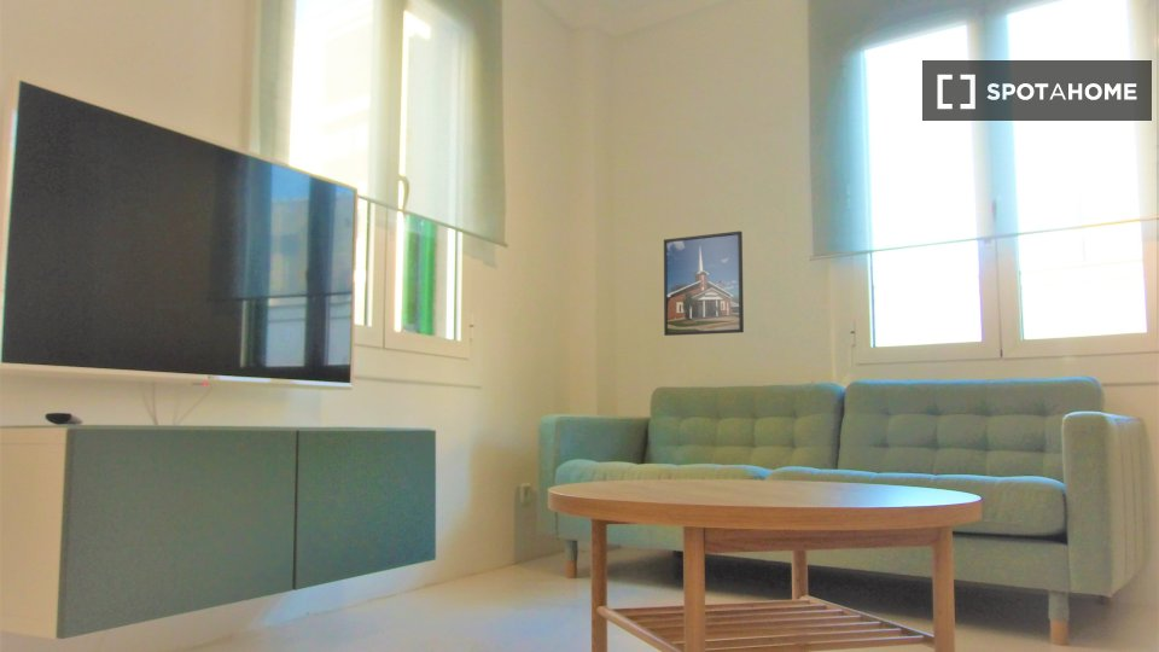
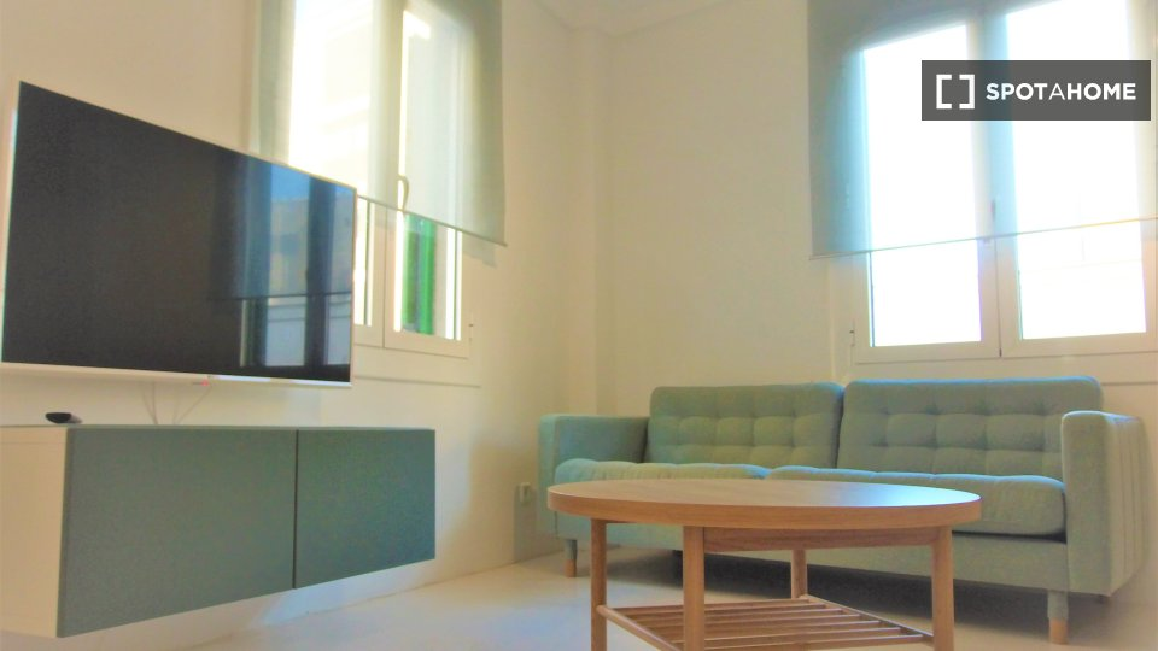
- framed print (701, 284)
